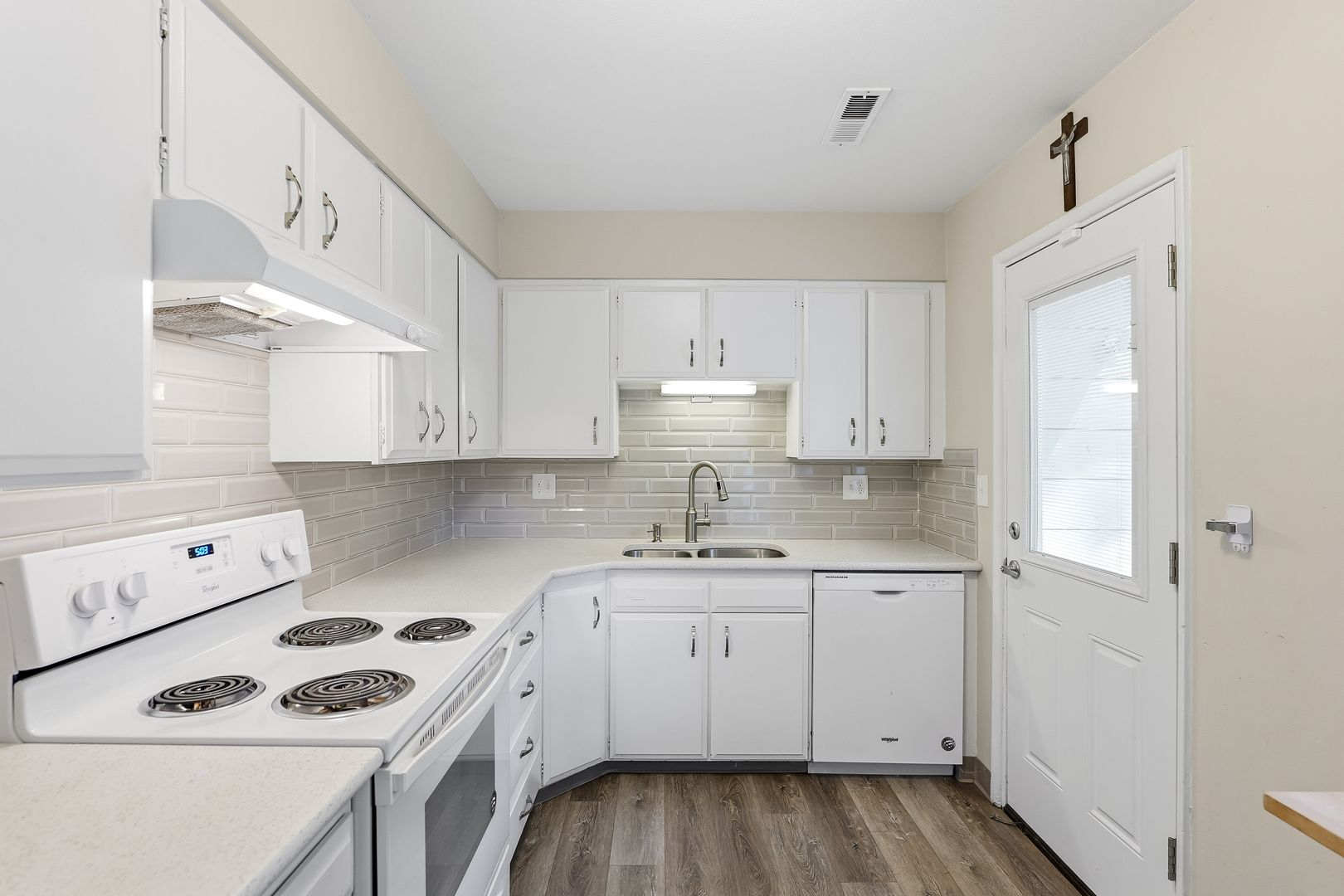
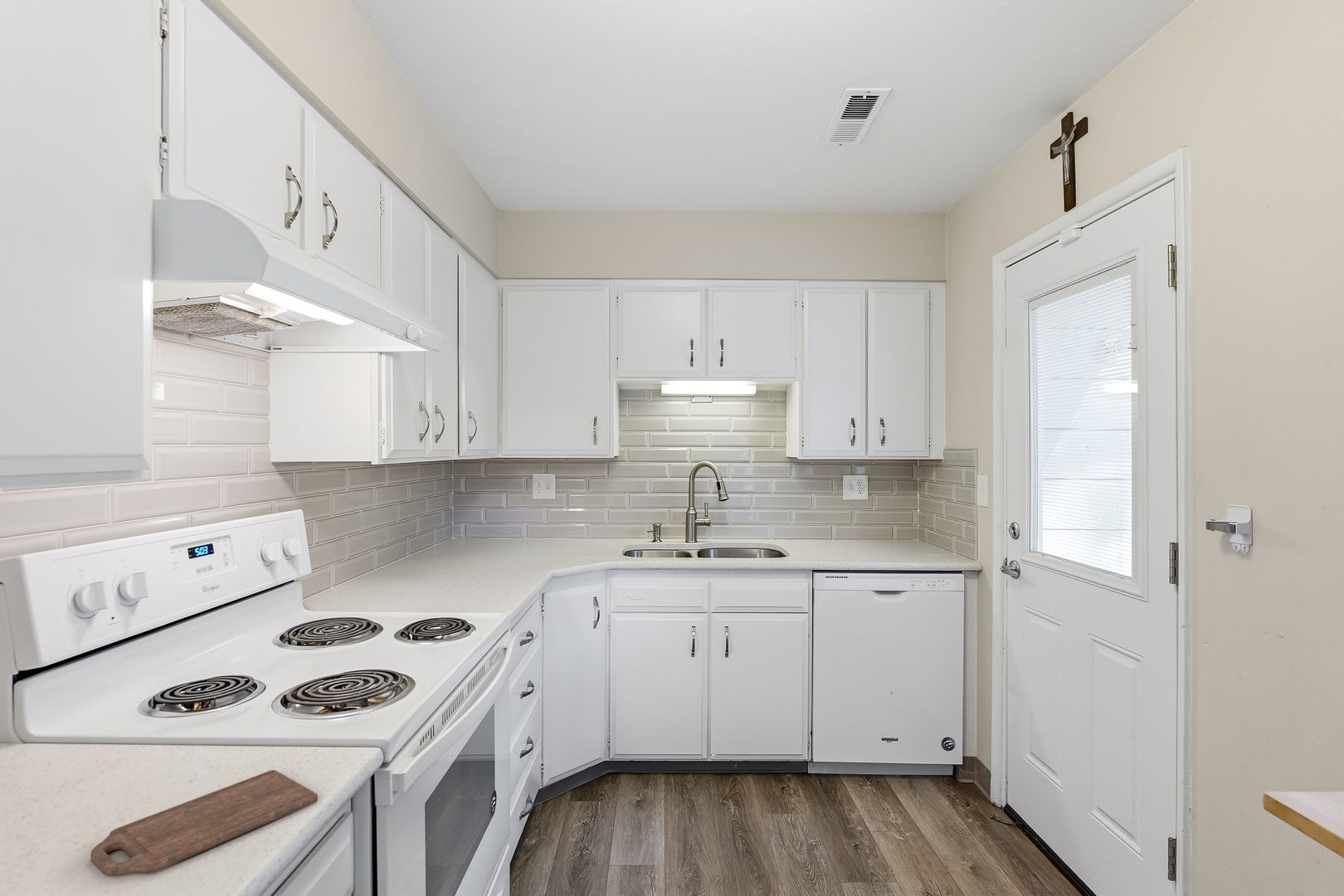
+ cutting board (207, 820)
